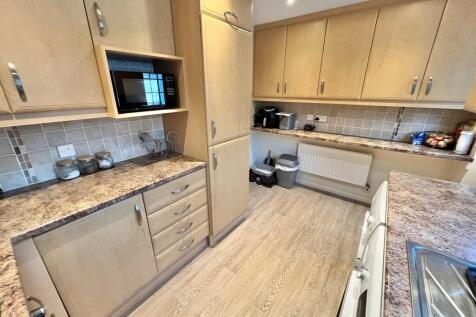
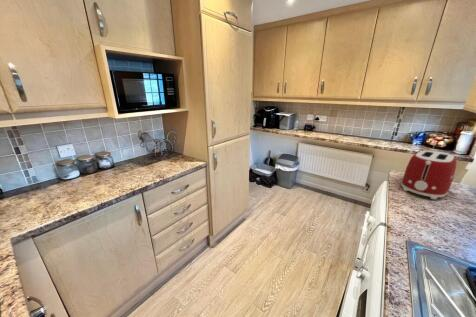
+ toaster (428, 172)
